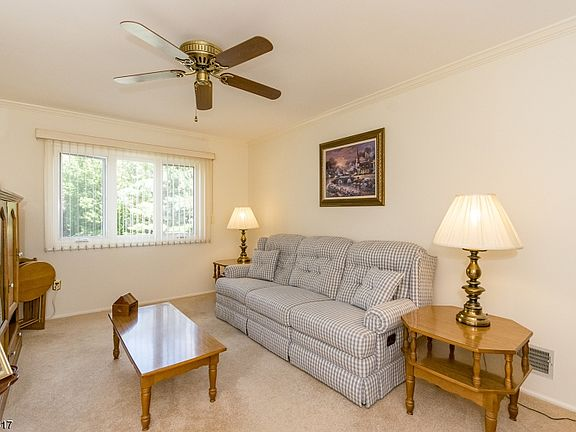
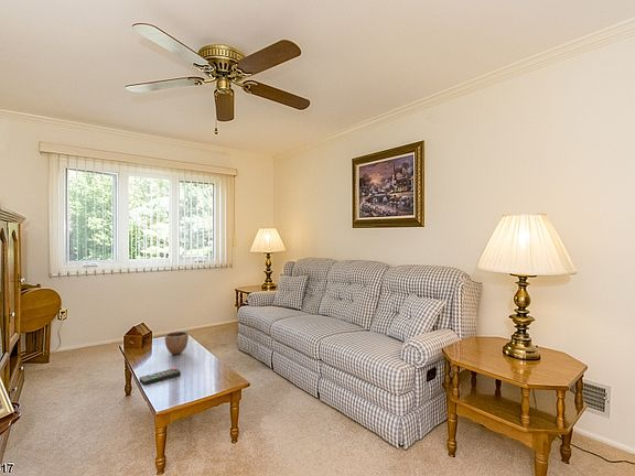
+ remote control (160, 376)
+ decorative bowl (176, 344)
